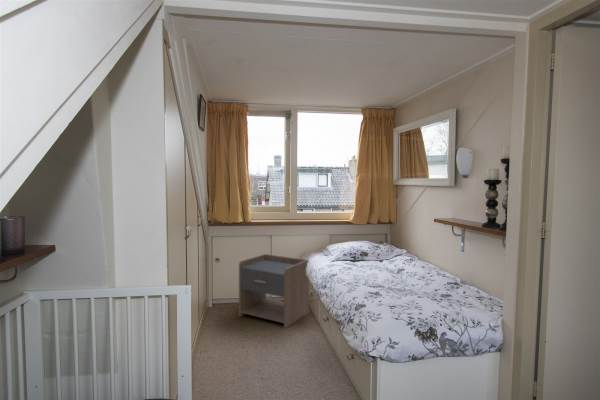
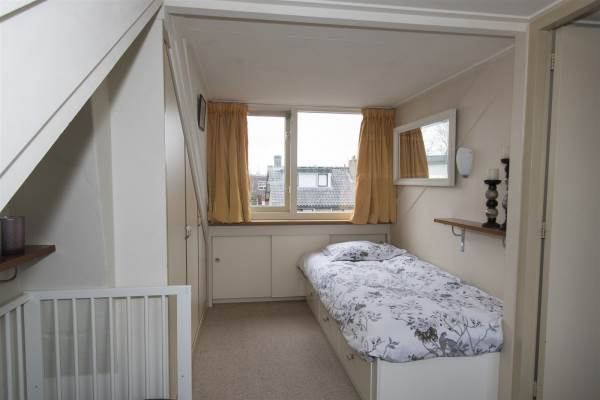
- nightstand (273, 288)
